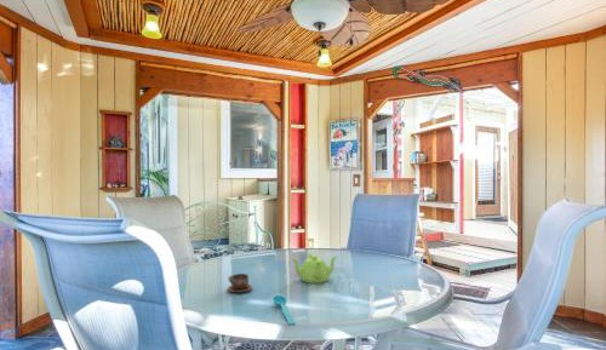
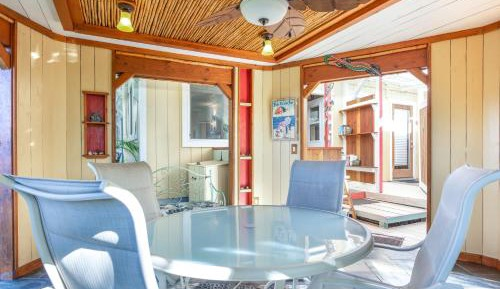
- spoon (284, 308)
- cup (239, 282)
- teapot (314, 268)
